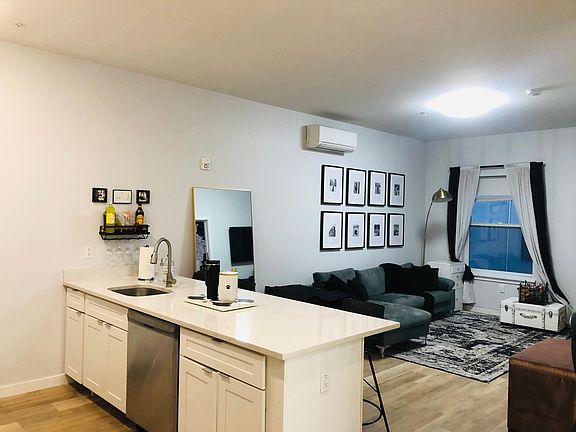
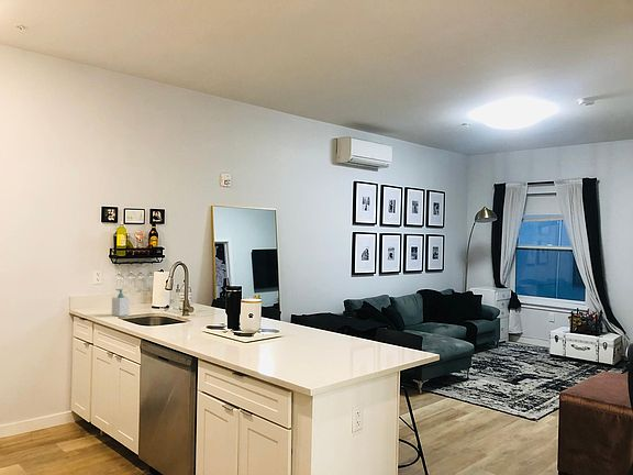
+ soap bottle (120, 301)
